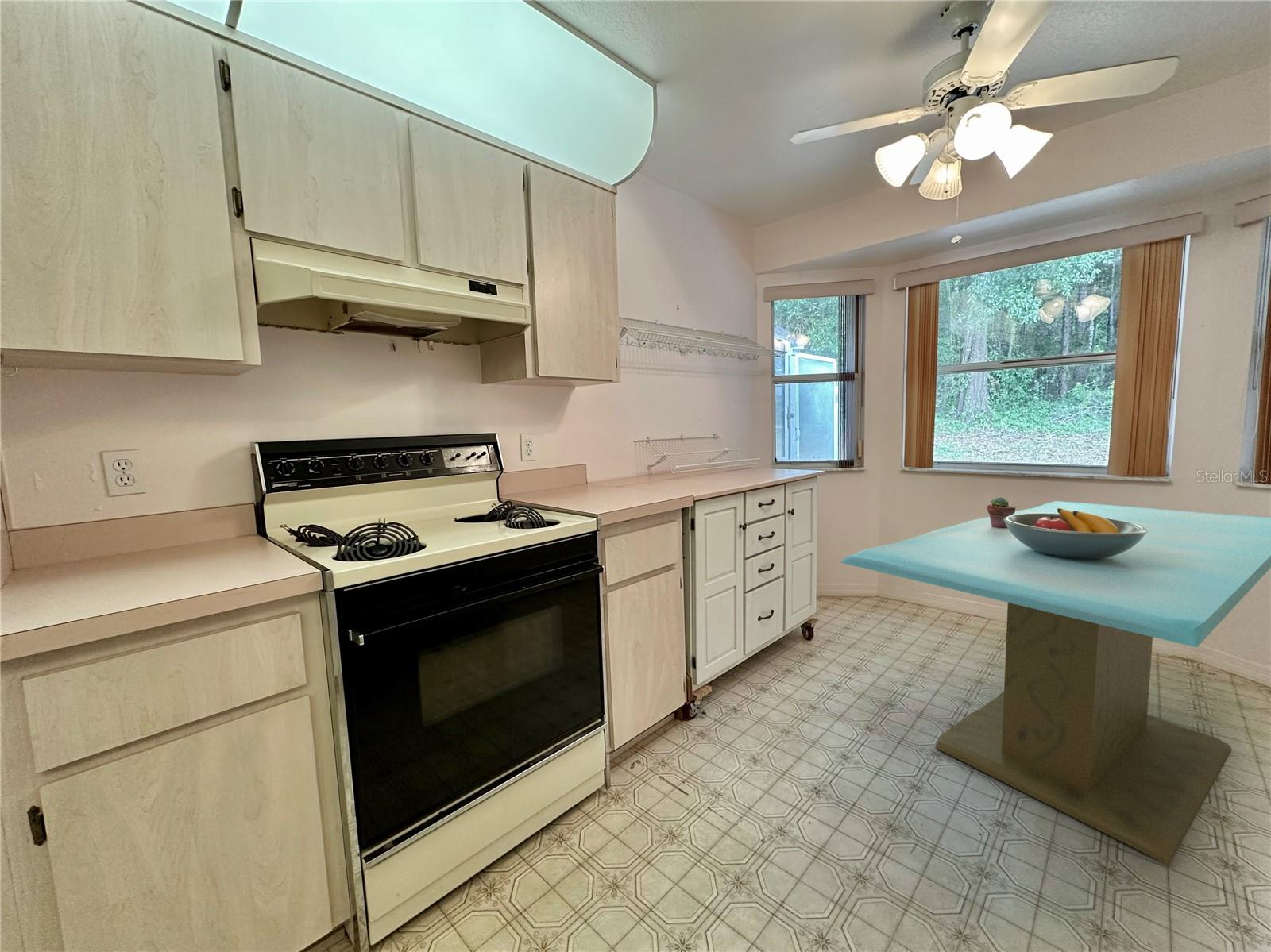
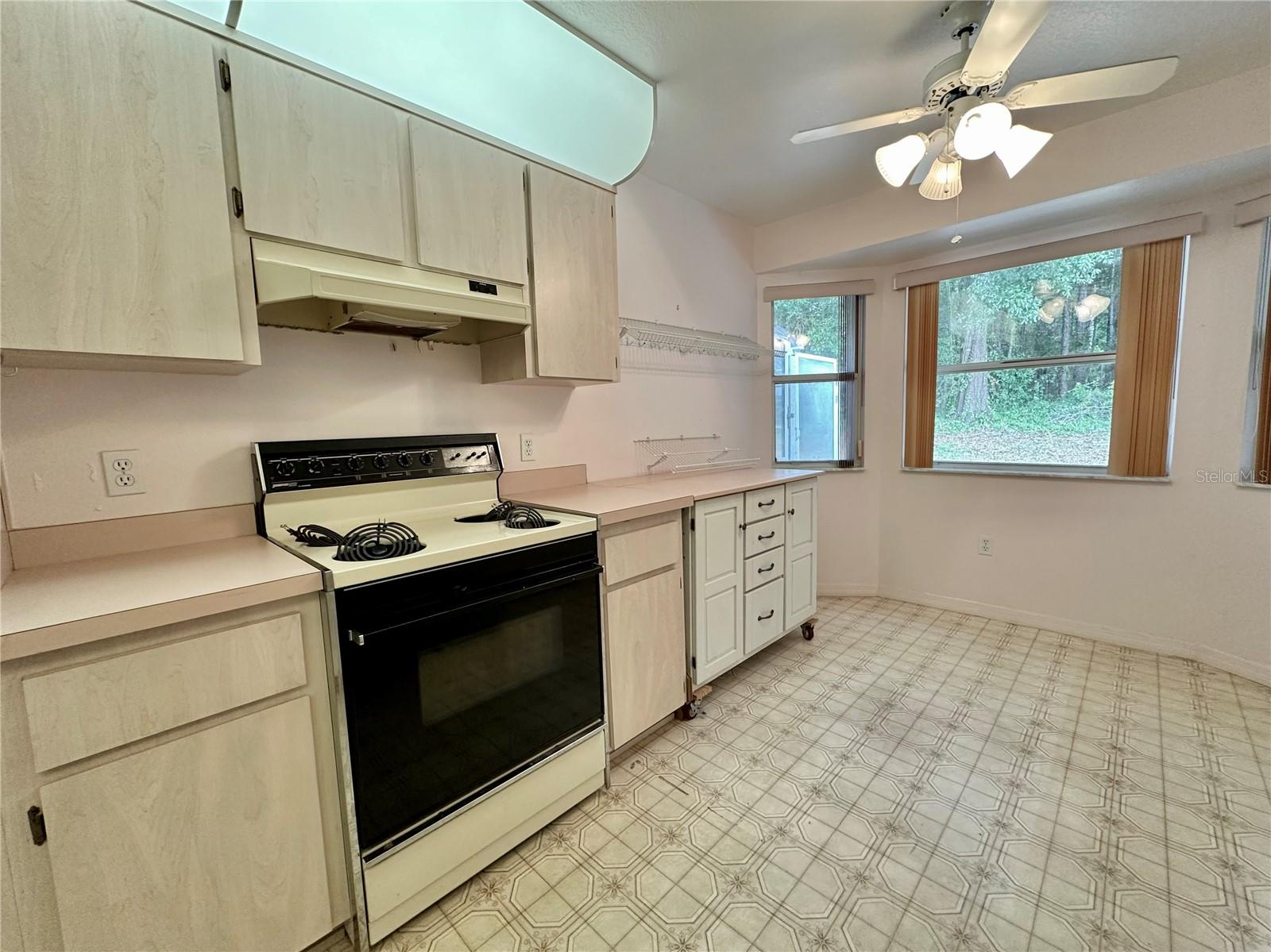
- potted succulent (1000, 511)
- fruit bowl (1069, 533)
- dining table (1085, 642)
